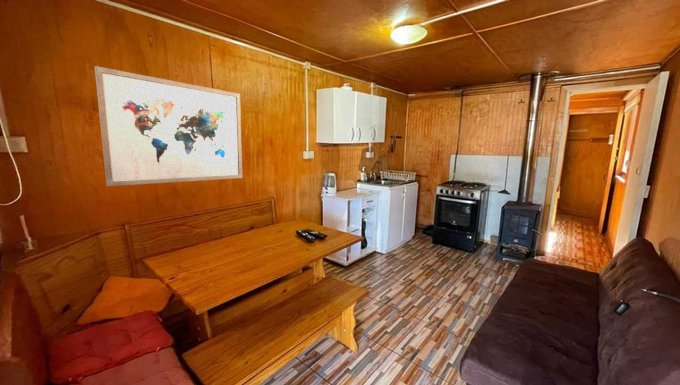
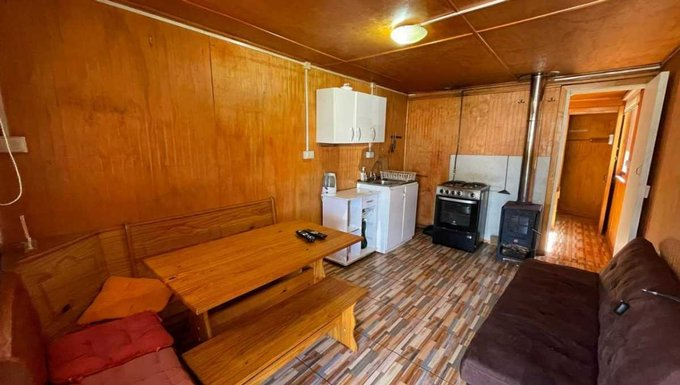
- wall art (183, 133)
